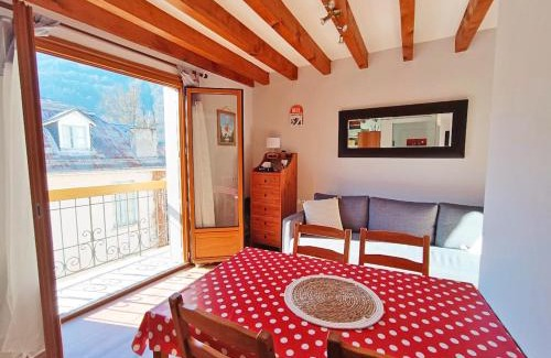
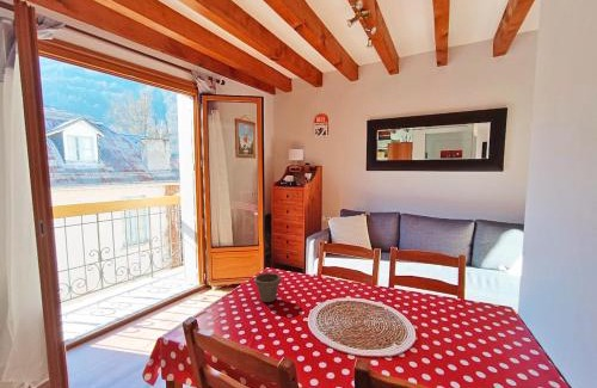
+ flower pot (267, 288)
